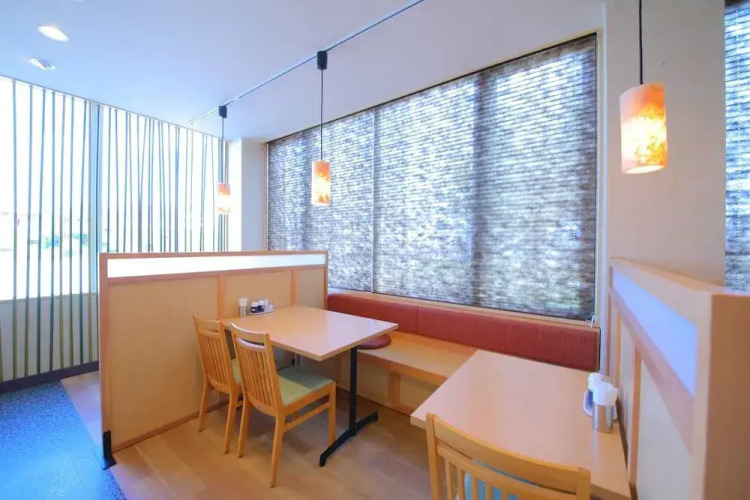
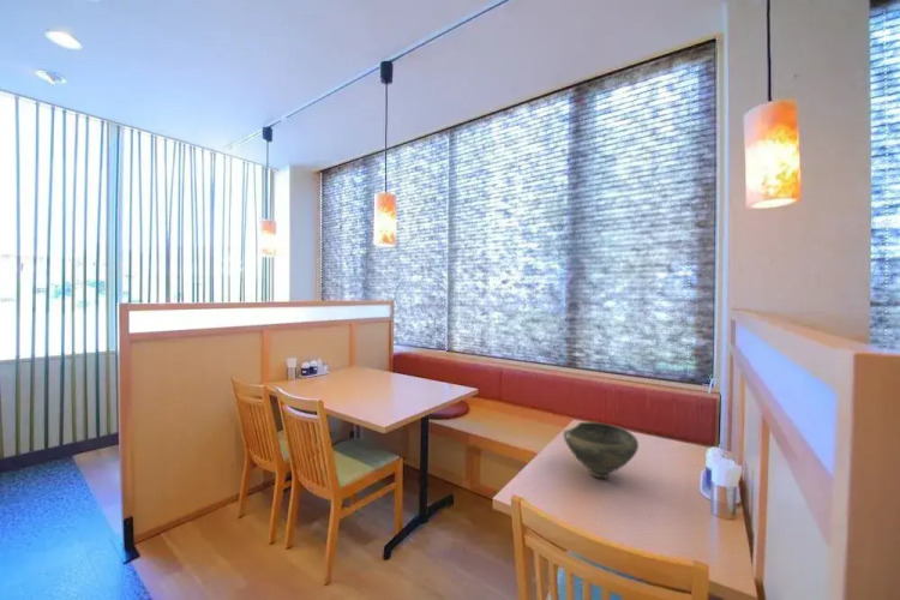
+ bowl (599, 452)
